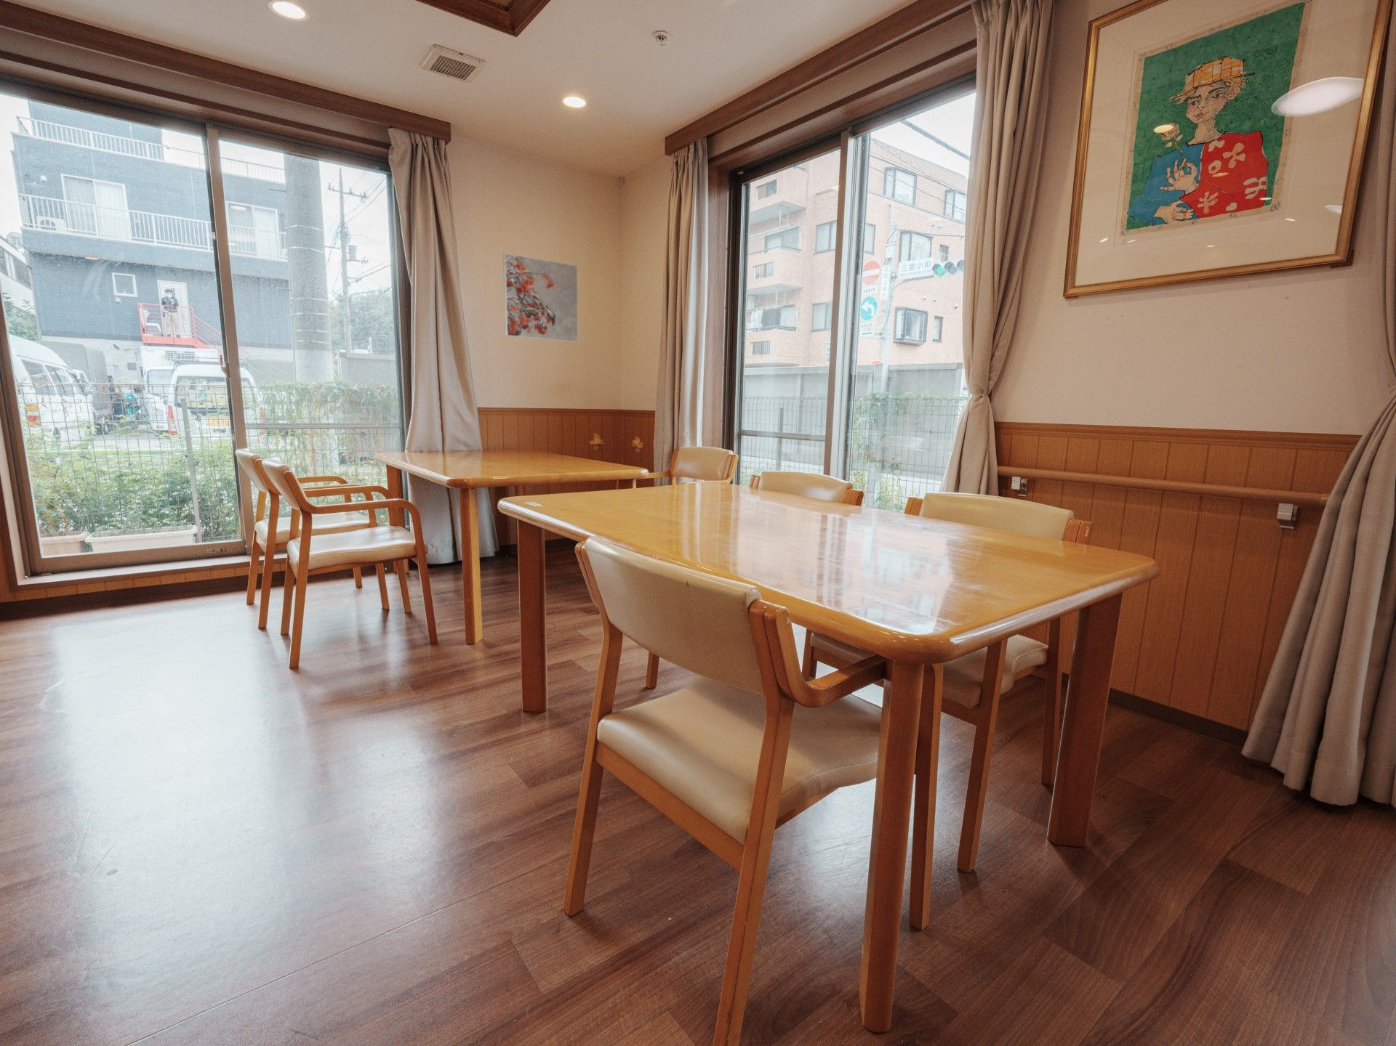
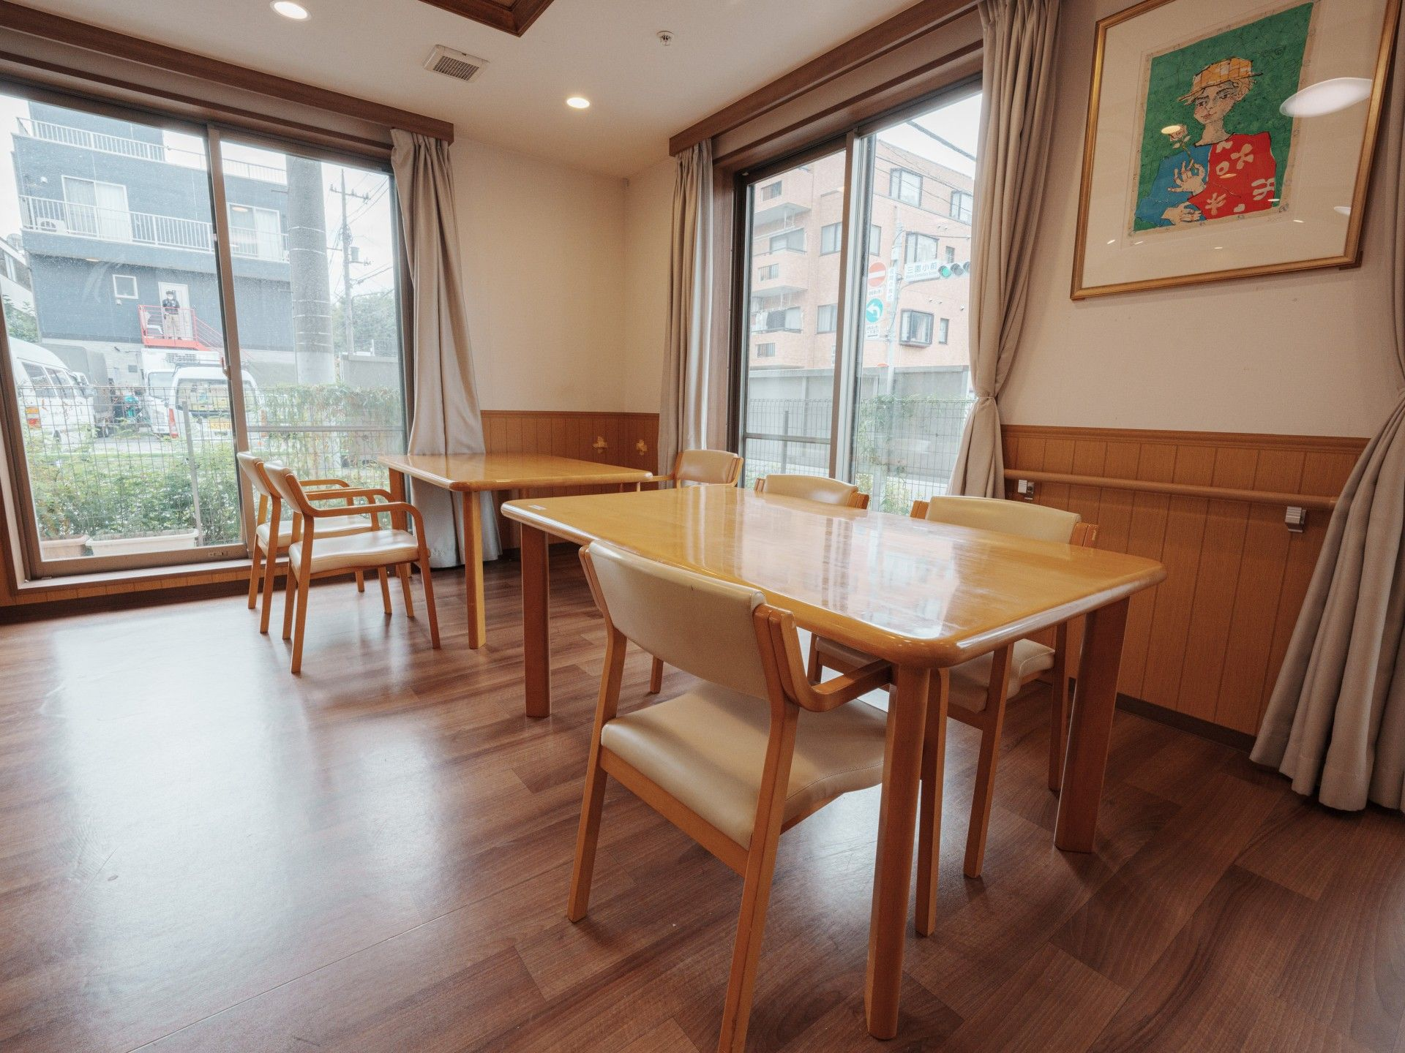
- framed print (542, 299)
